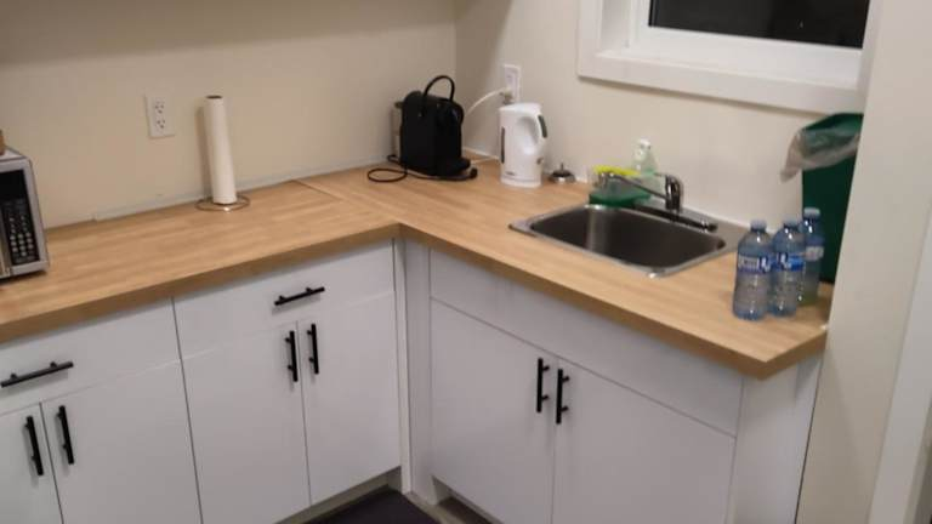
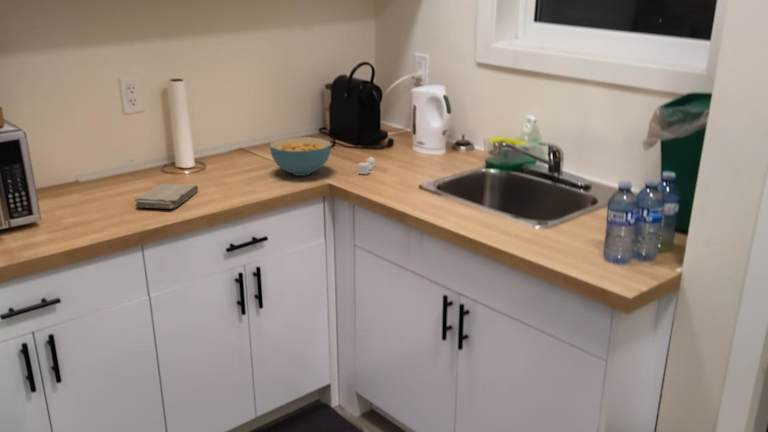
+ washcloth (166, 194)
+ cereal bowl (300, 158)
+ salt and pepper shaker set (367, 164)
